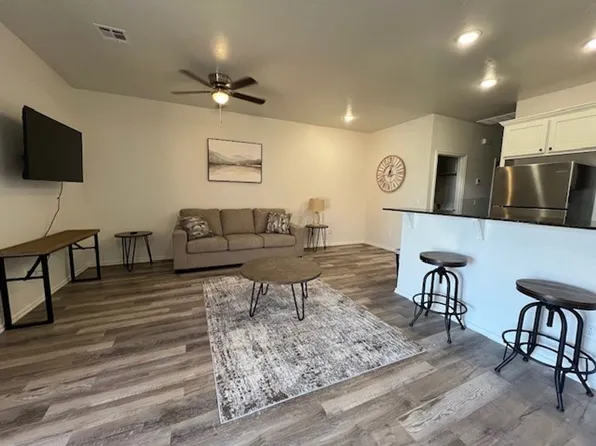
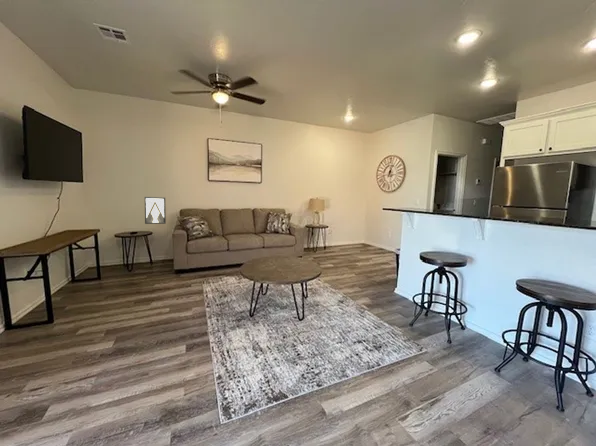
+ wall art (155, 210)
